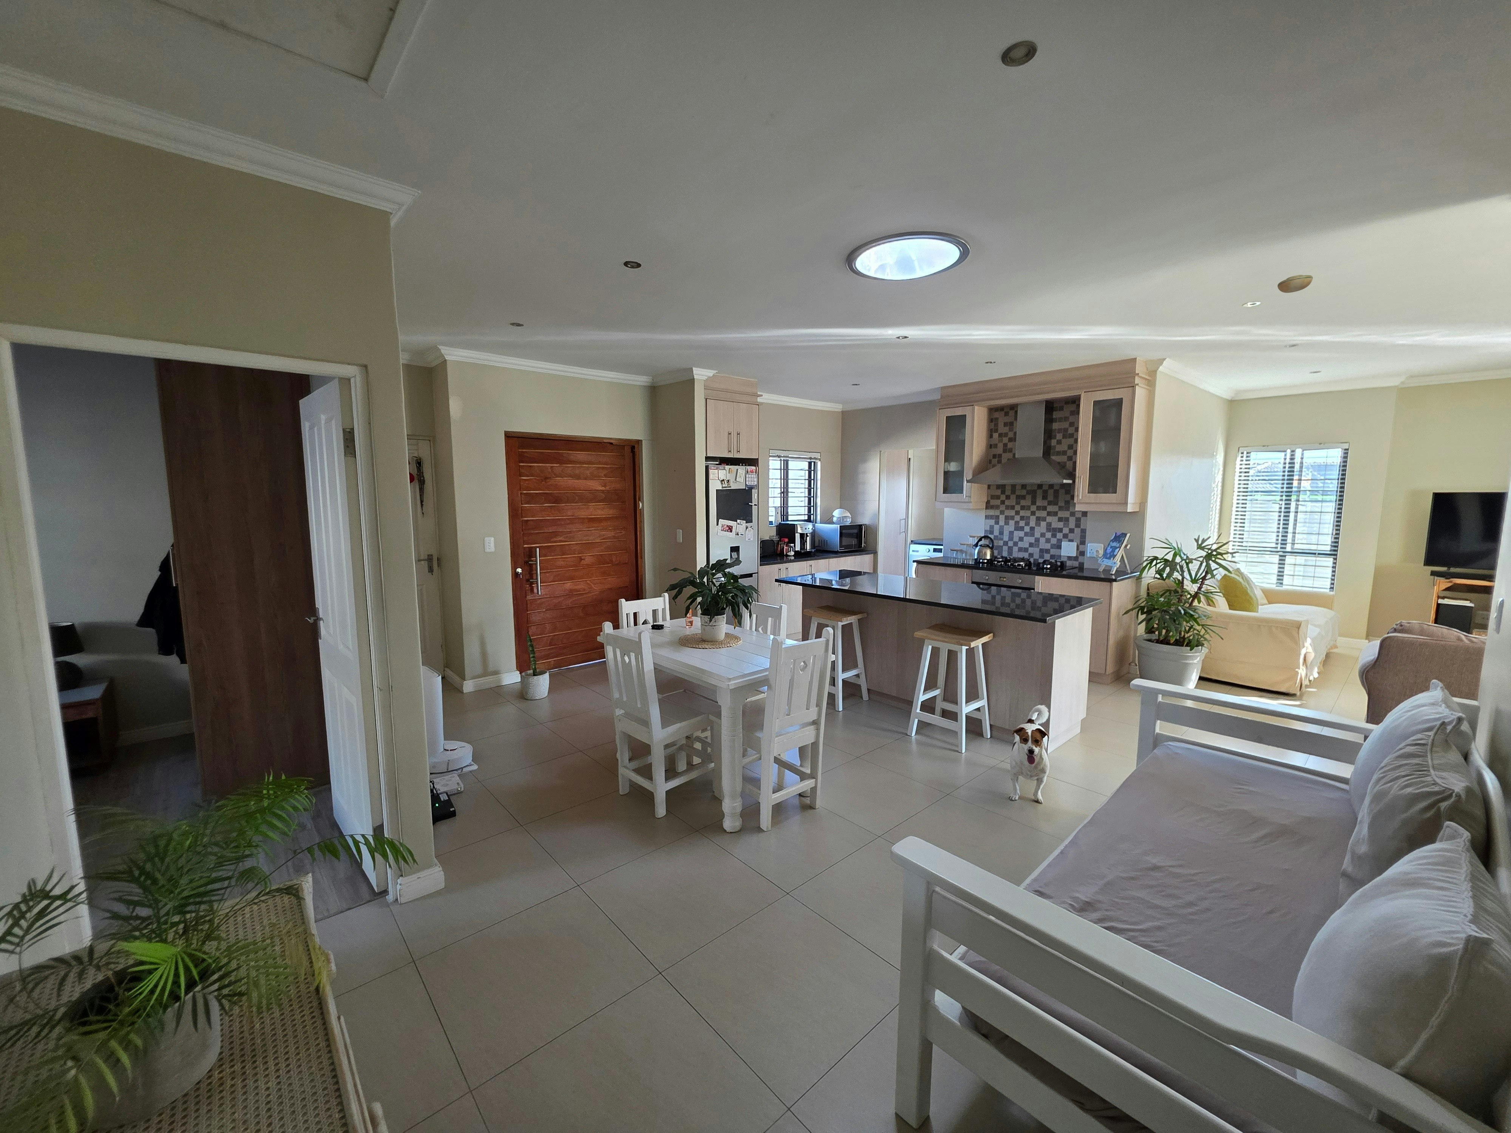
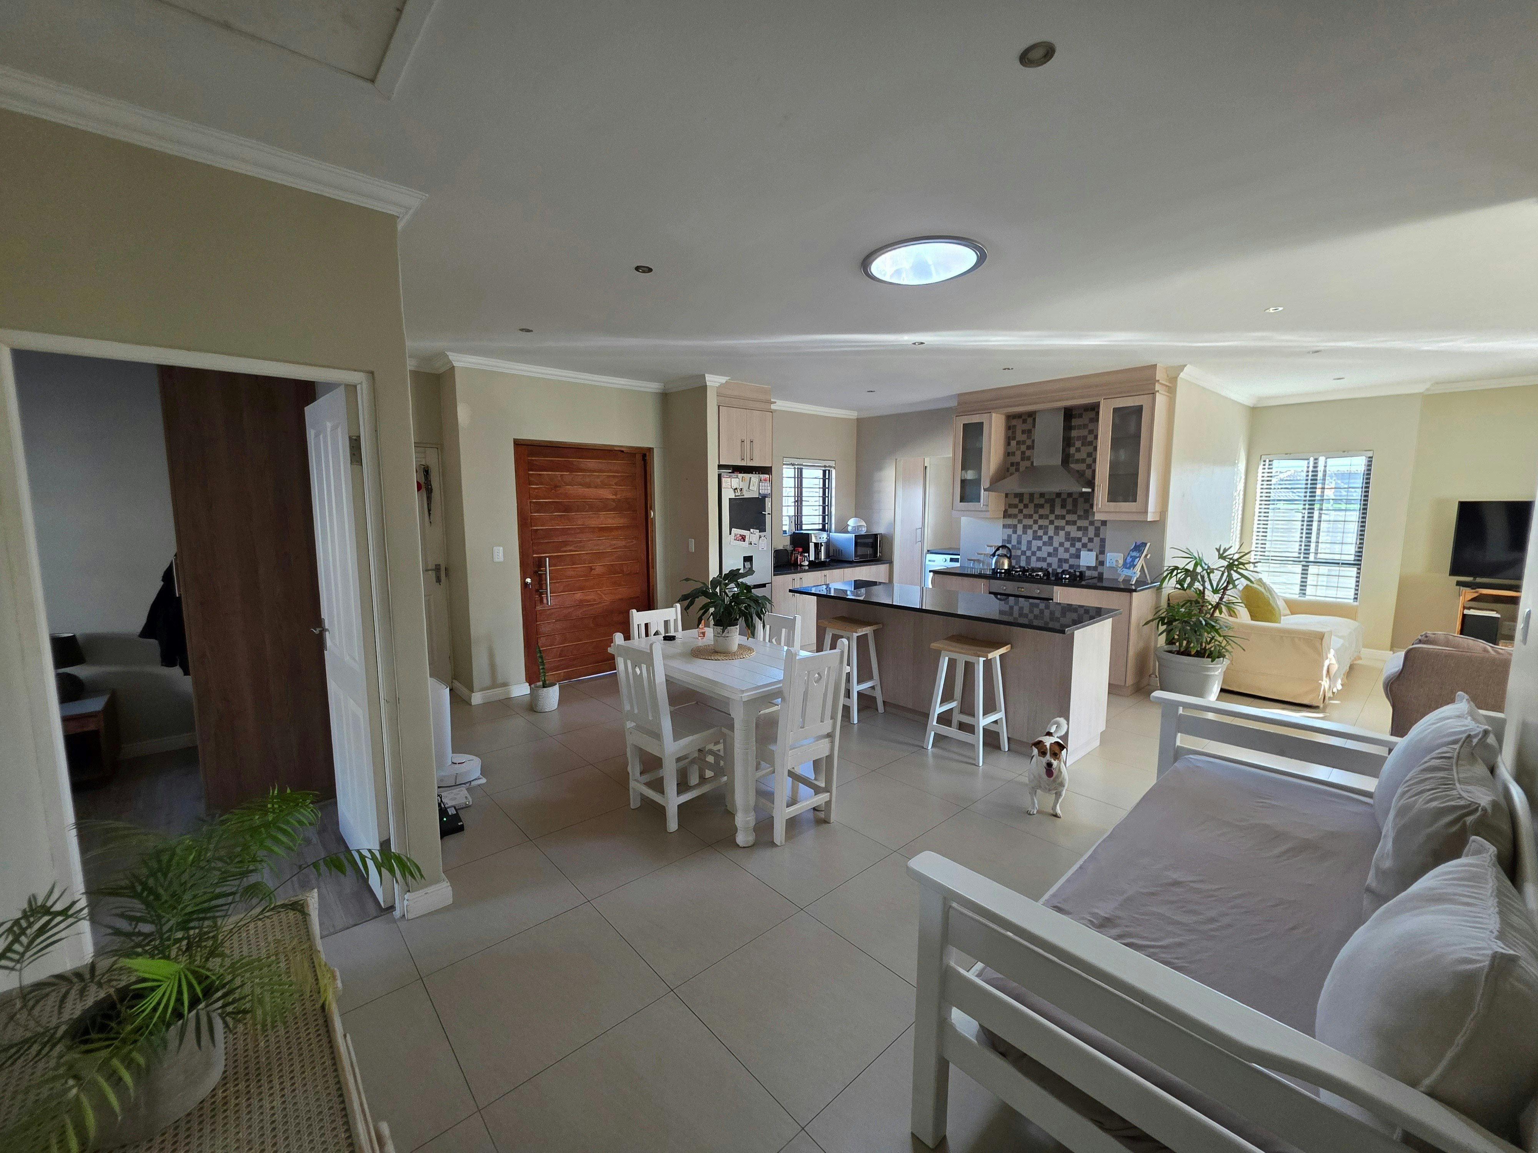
- smoke detector (1294, 283)
